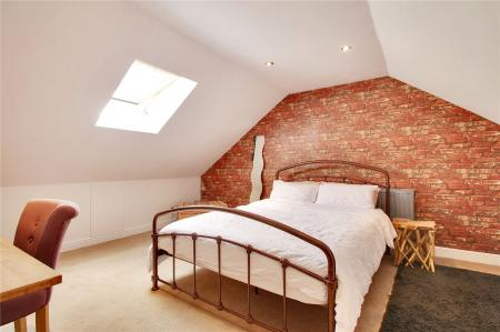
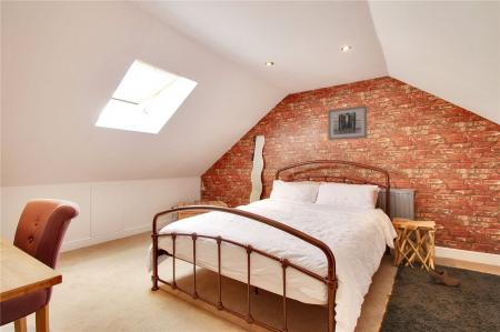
+ wall art (347, 123)
+ shoe (443, 276)
